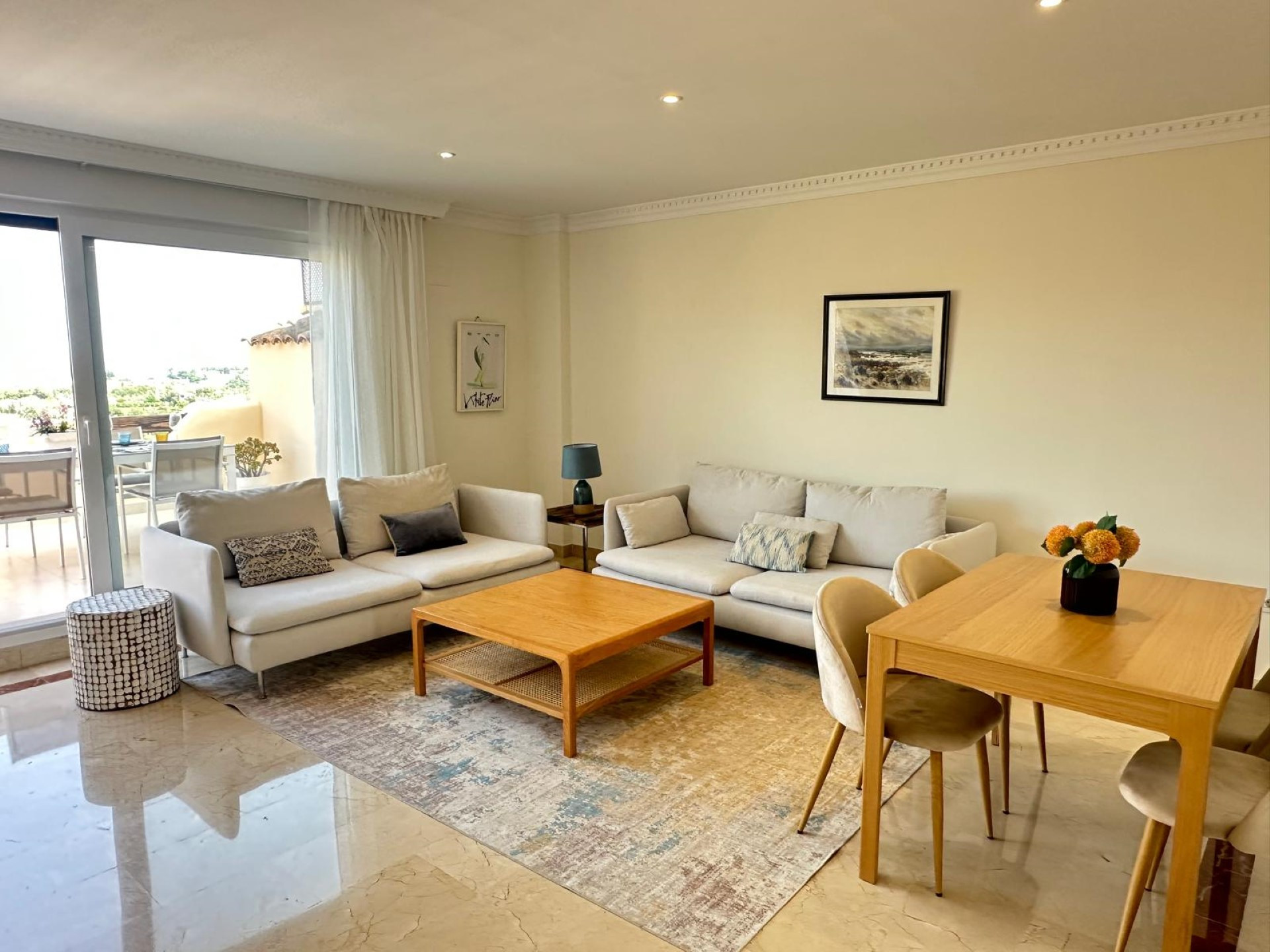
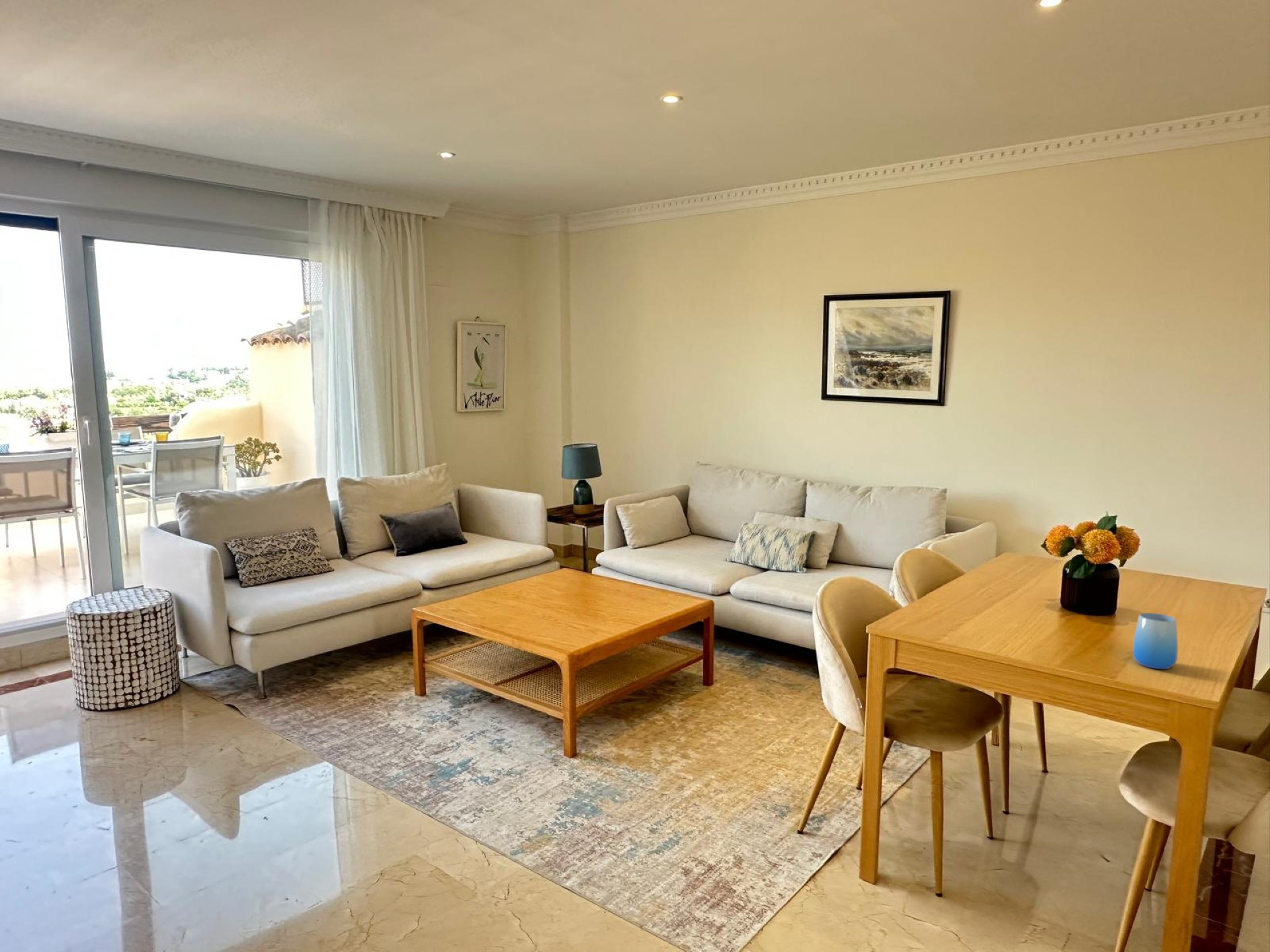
+ cup (1156, 641)
